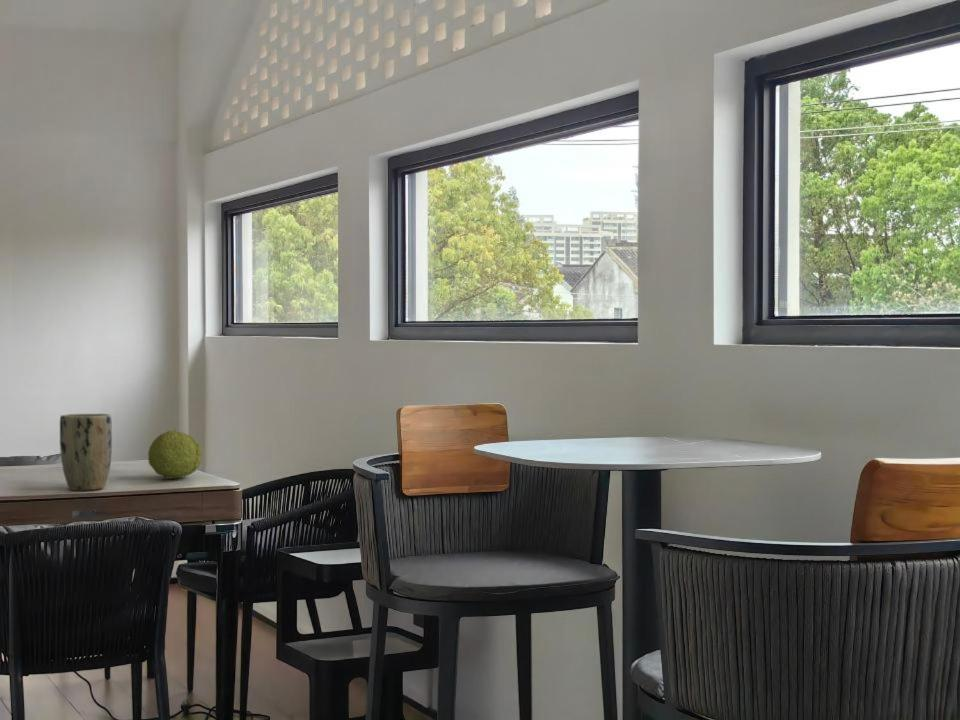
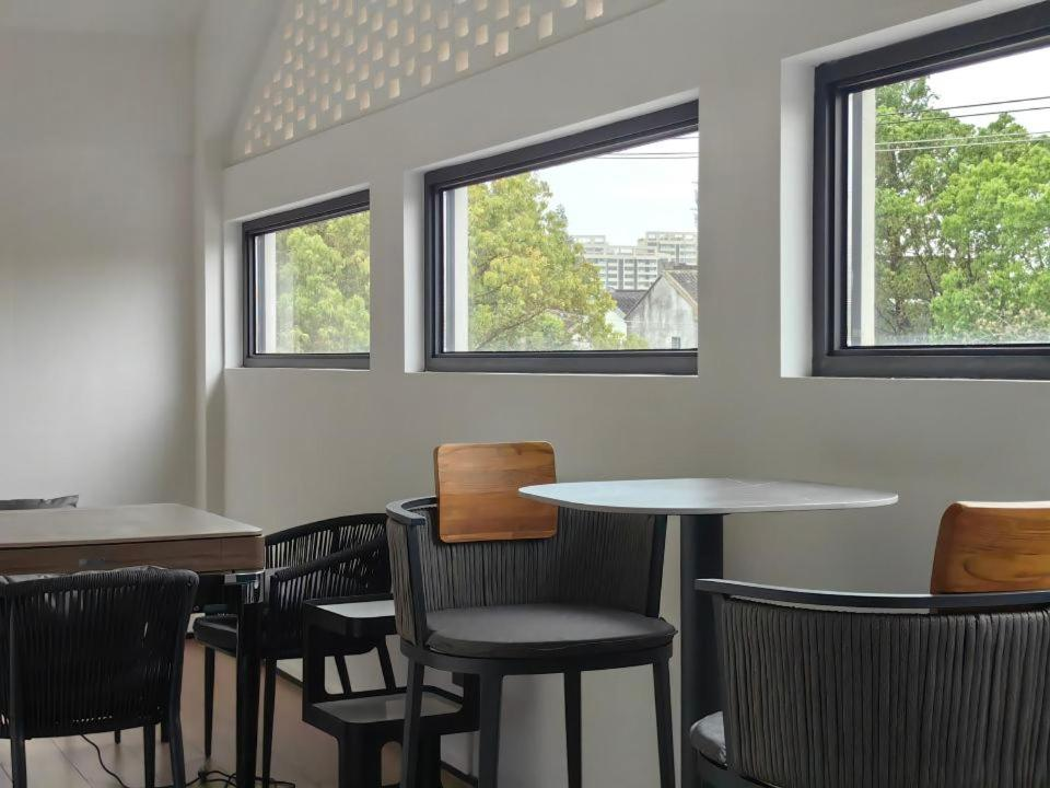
- fruit (175, 453)
- plant pot (86, 451)
